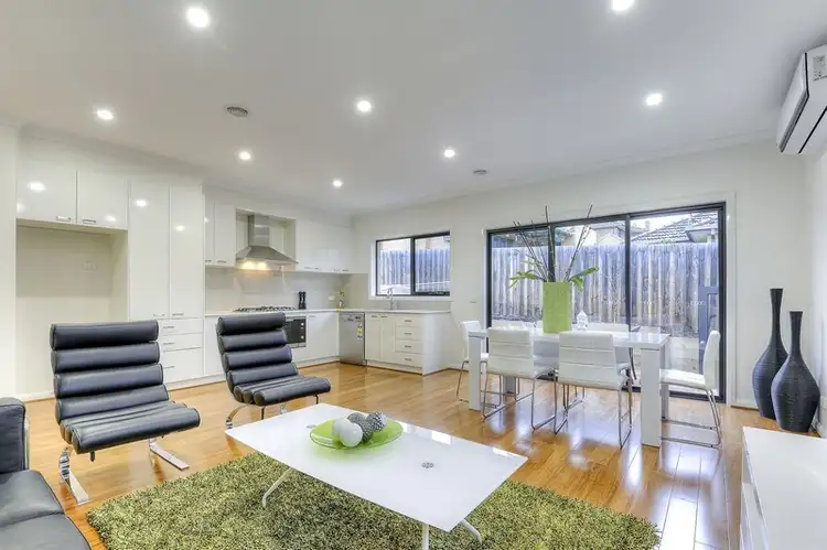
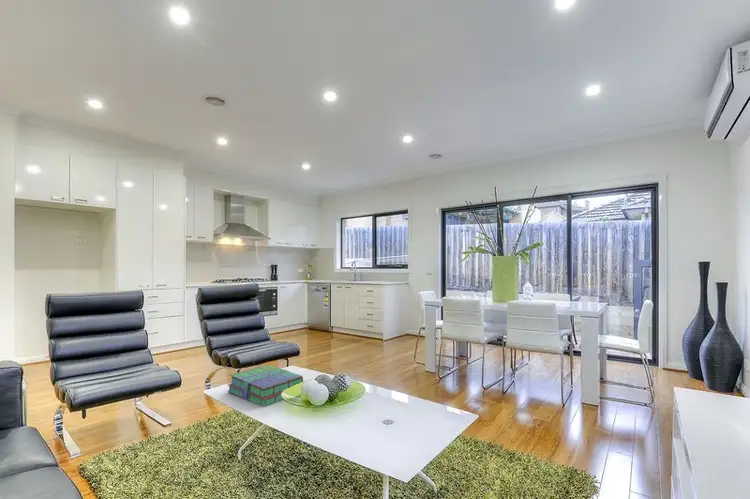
+ stack of books (266, 383)
